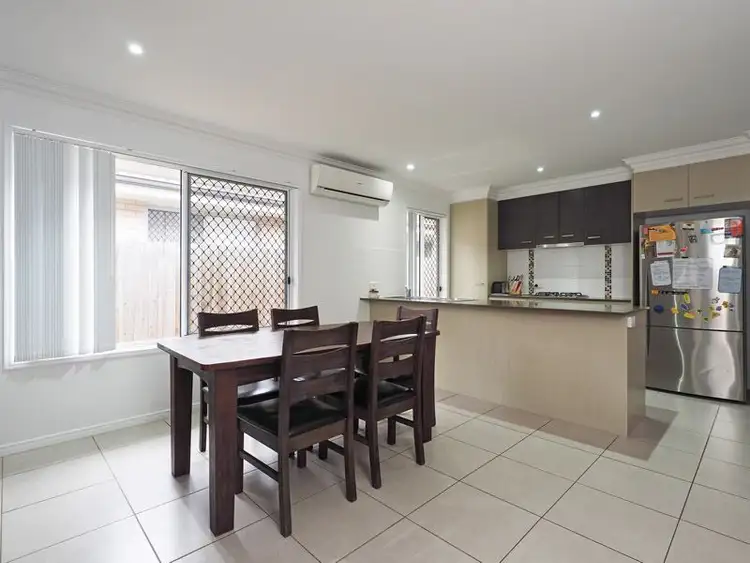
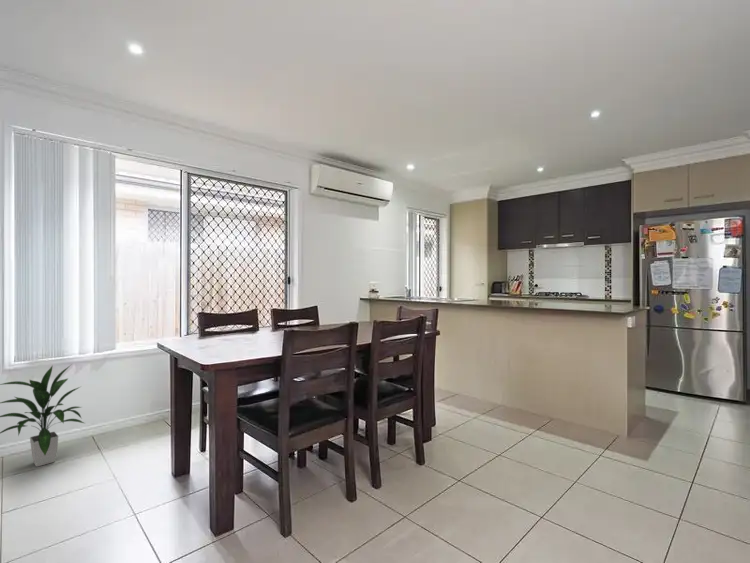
+ indoor plant (42, 415)
